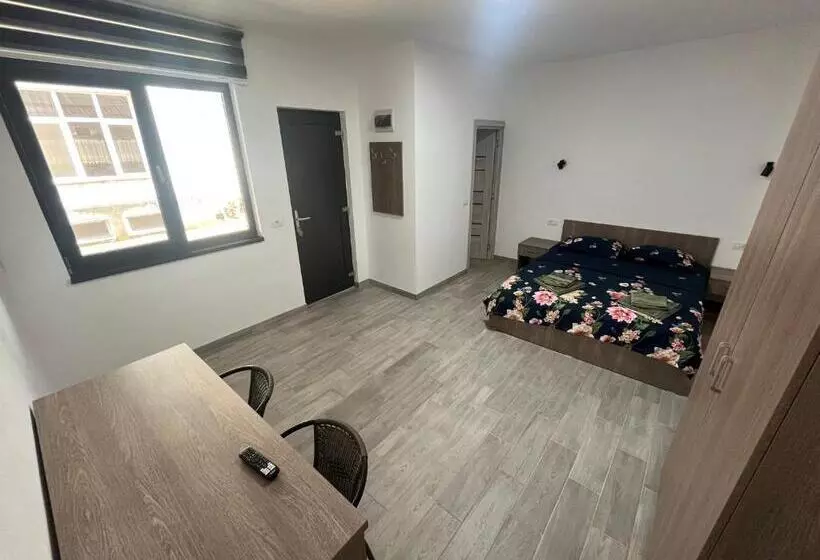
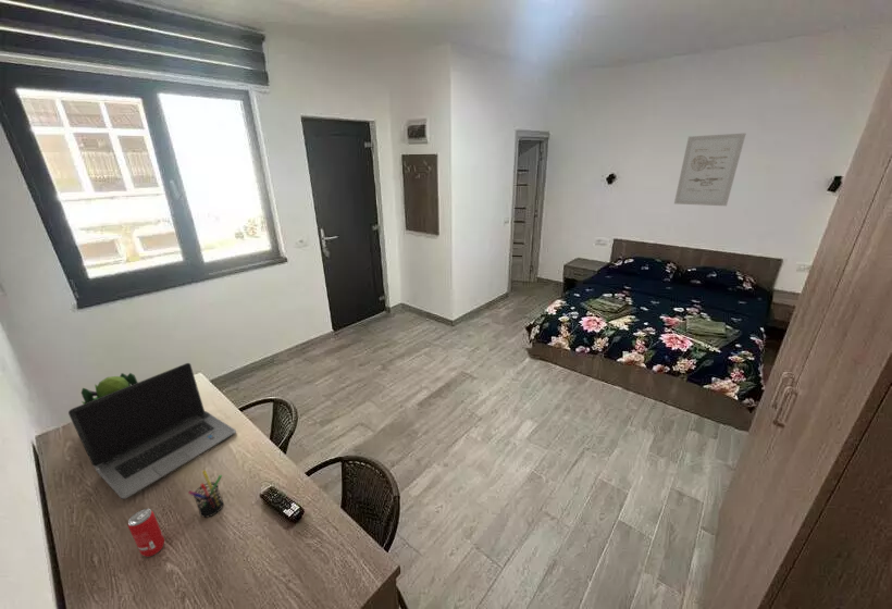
+ laptop computer (161, 423)
+ pen holder (209, 493)
+ wall art (707, 171)
+ plant (111, 393)
+ beverage can (147, 533)
